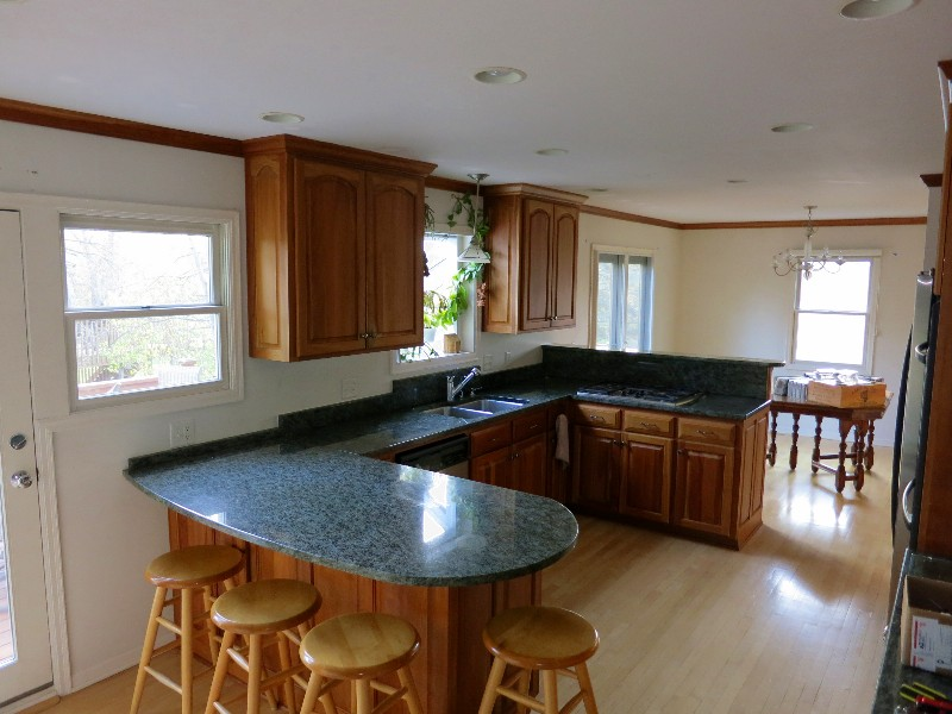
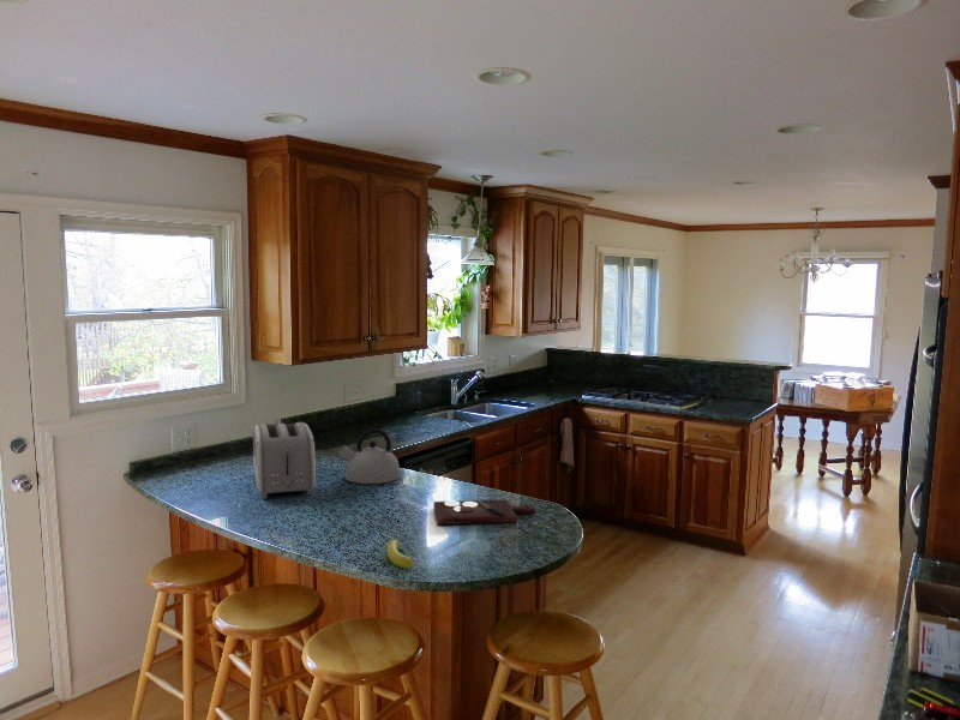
+ kettle (370, 452)
+ cutting board (478, 509)
+ toaster (283, 455)
+ banana (397, 552)
